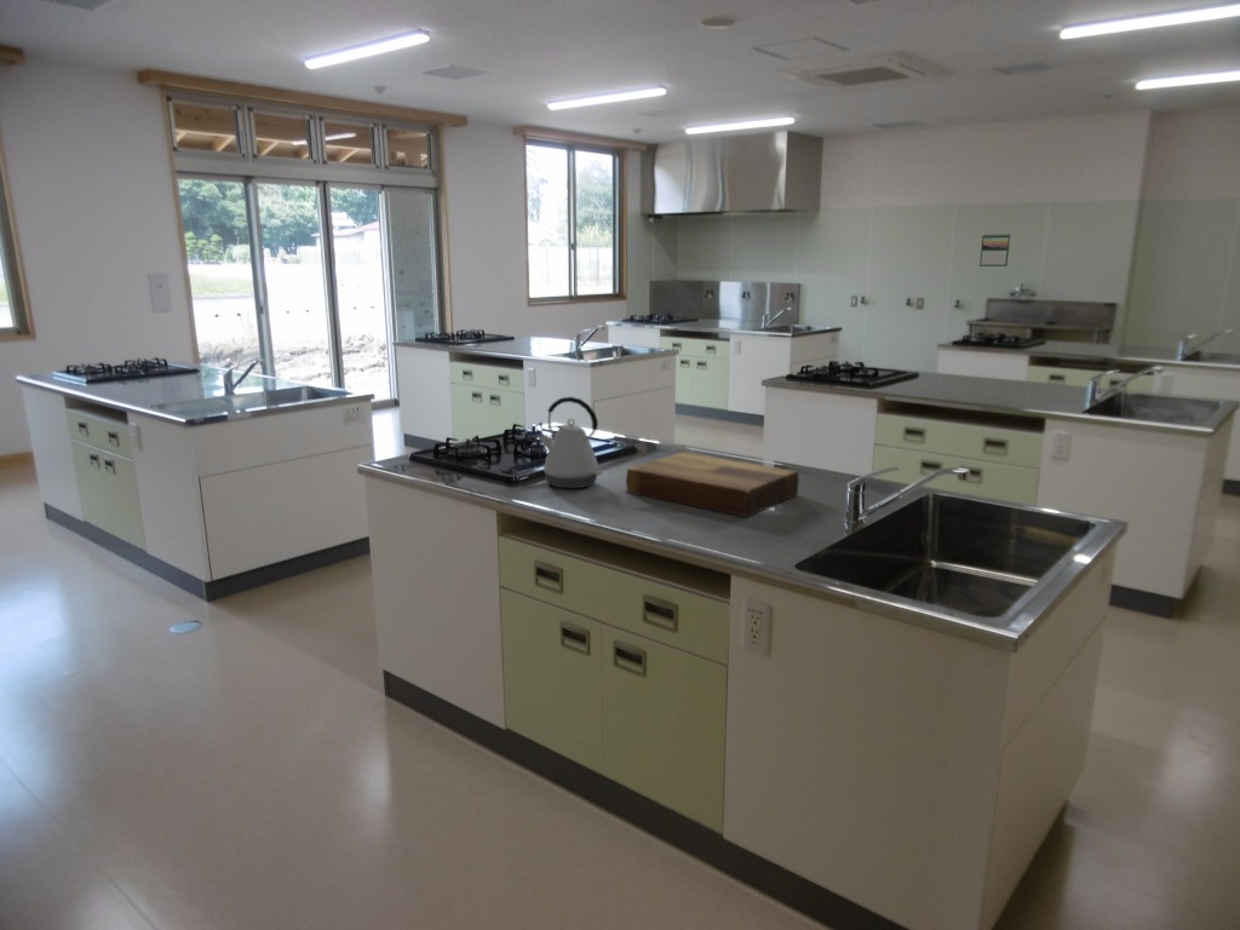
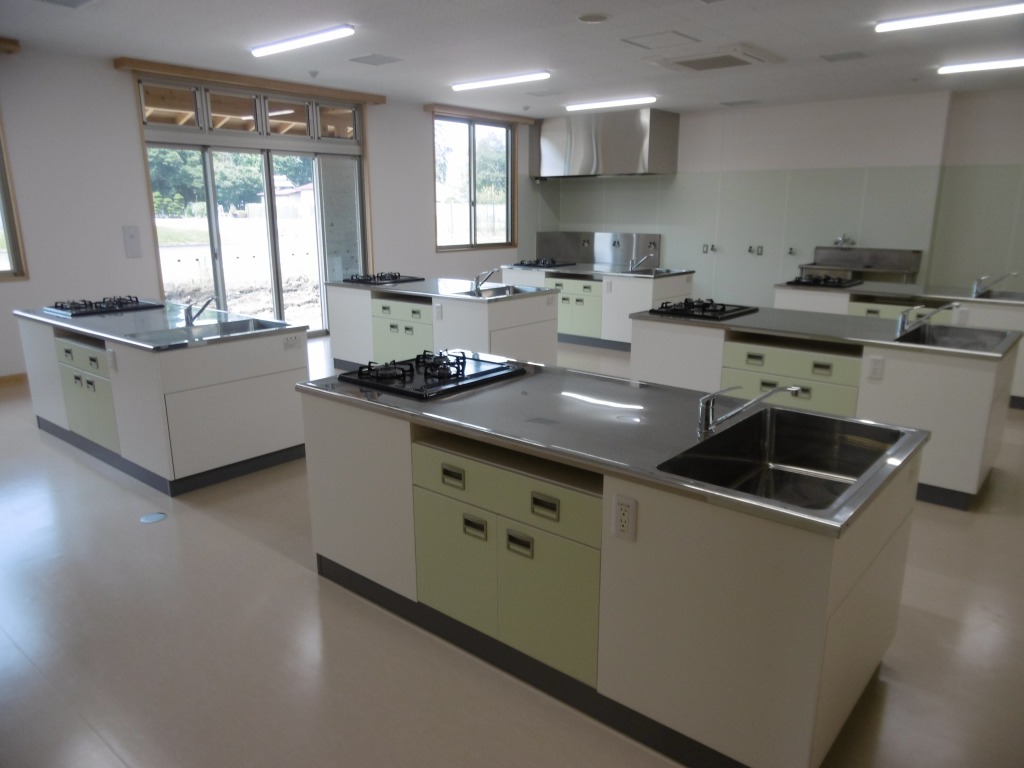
- calendar (994, 249)
- cutting board (711, 480)
- kettle (569, 440)
